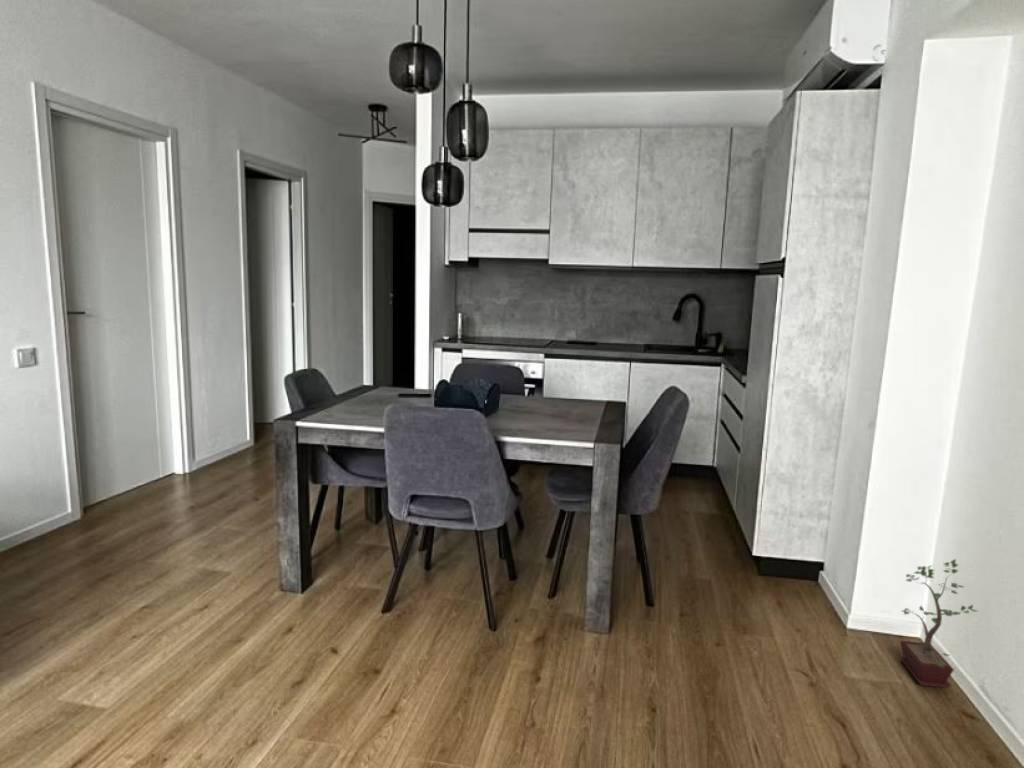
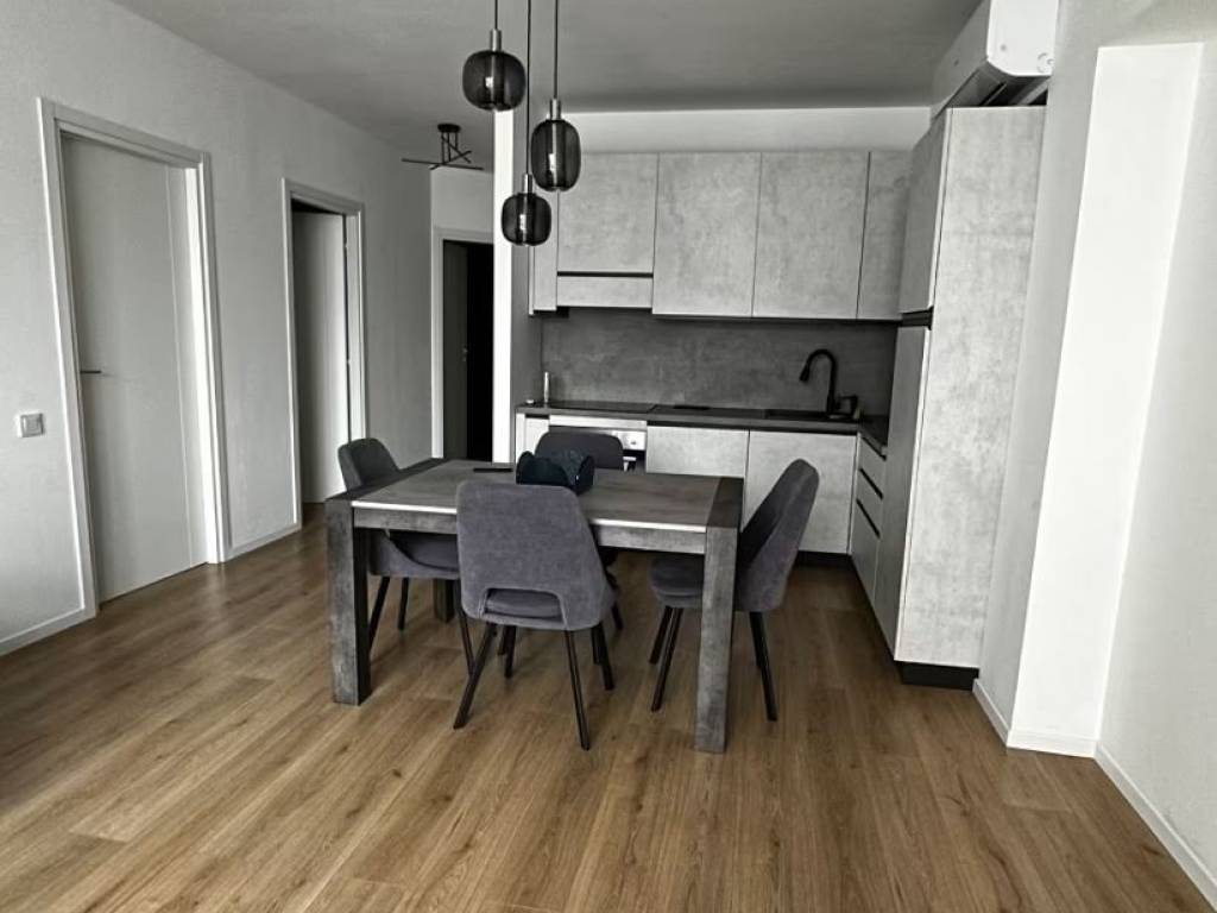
- potted plant (932, 620)
